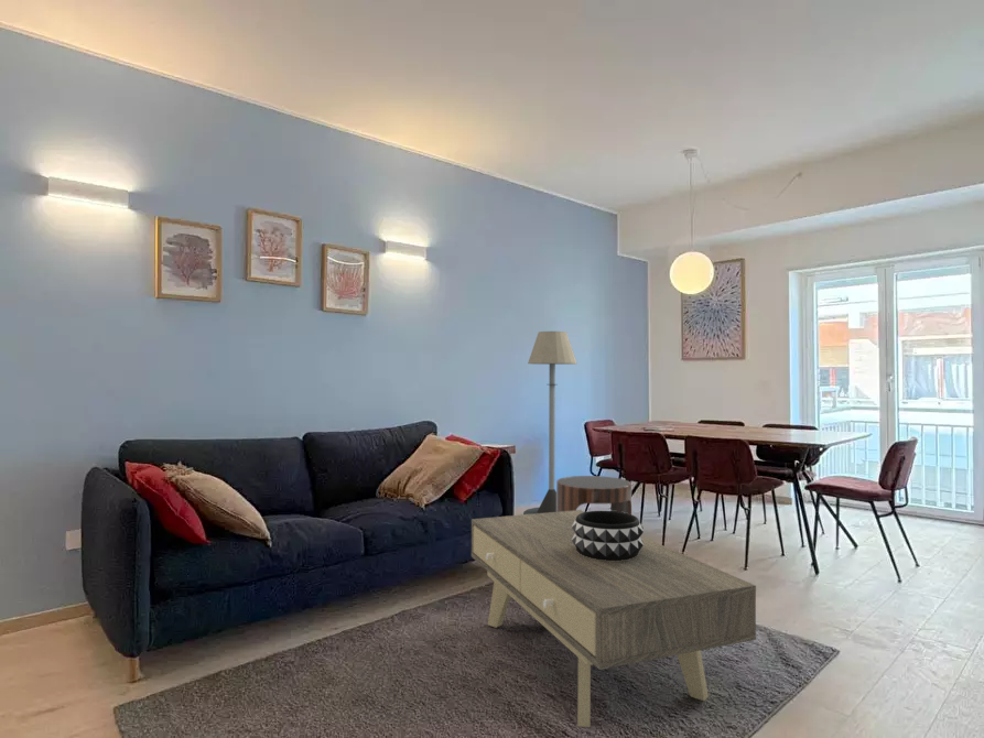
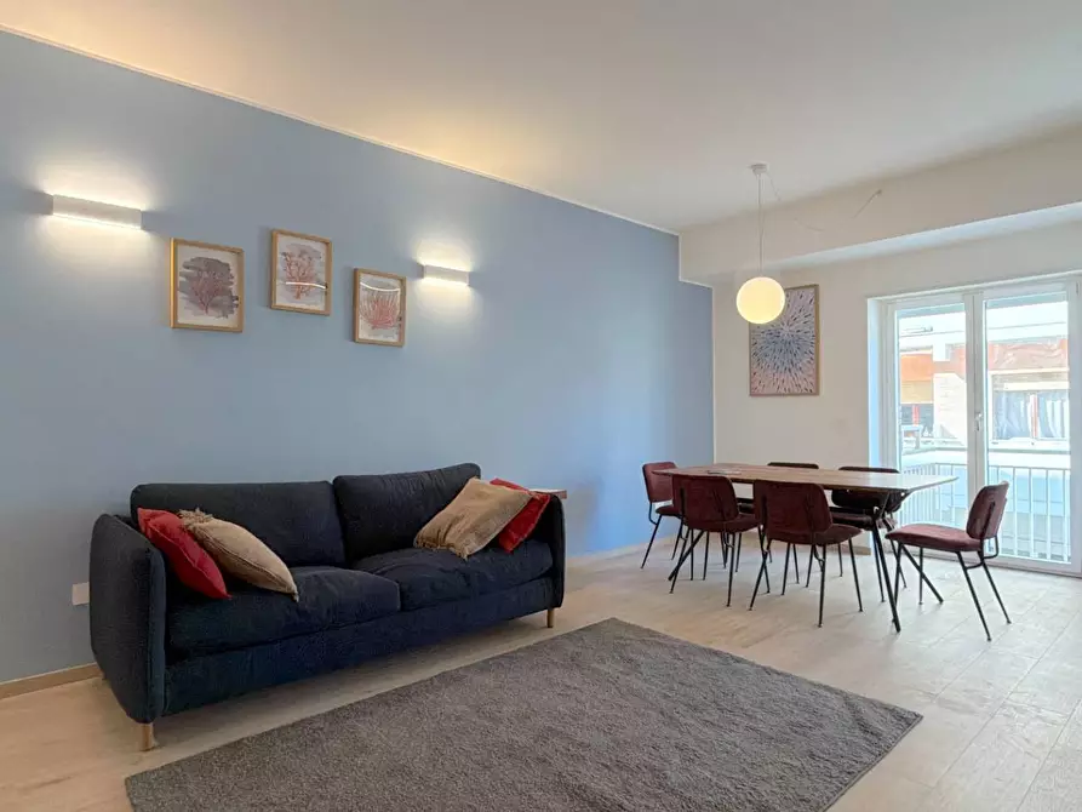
- floor lamp (551, 423)
- side table (593, 502)
- coffee table (583, 601)
- decorative bowl (607, 533)
